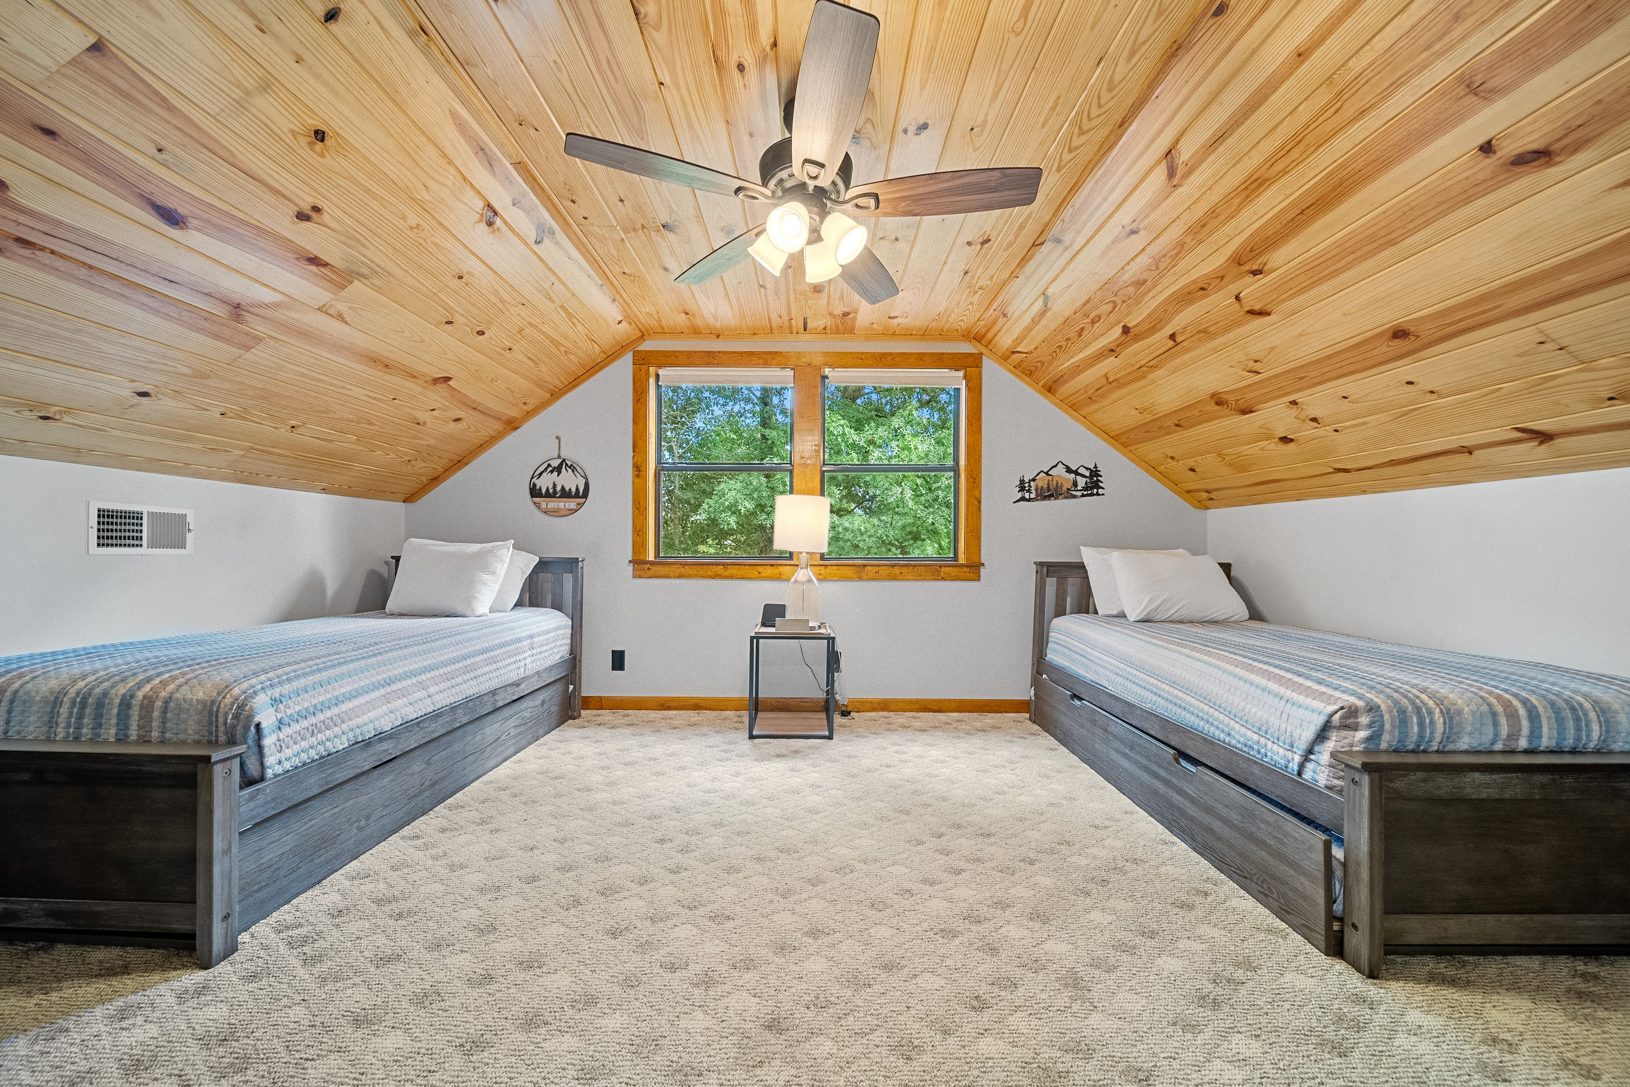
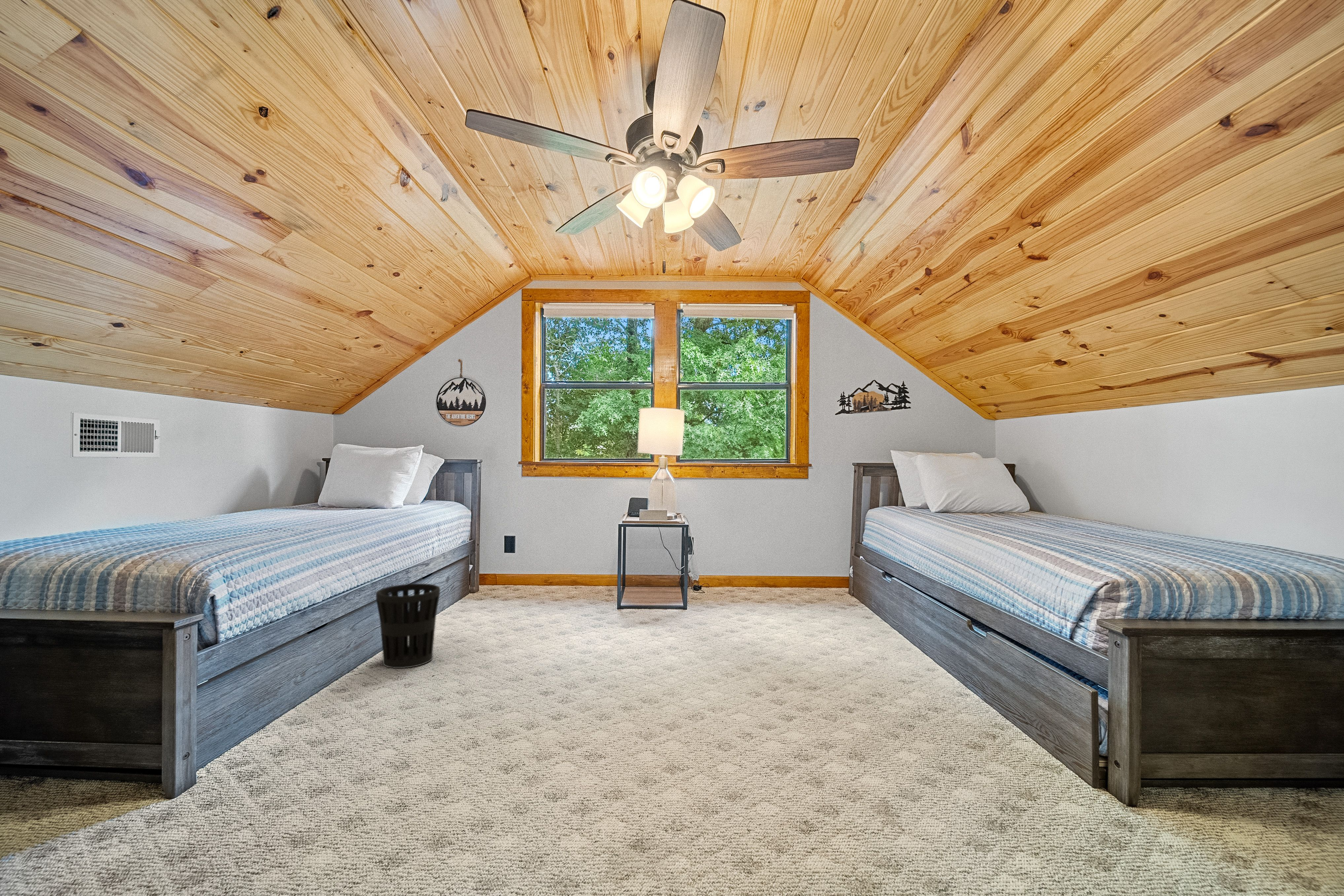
+ wastebasket (408, 625)
